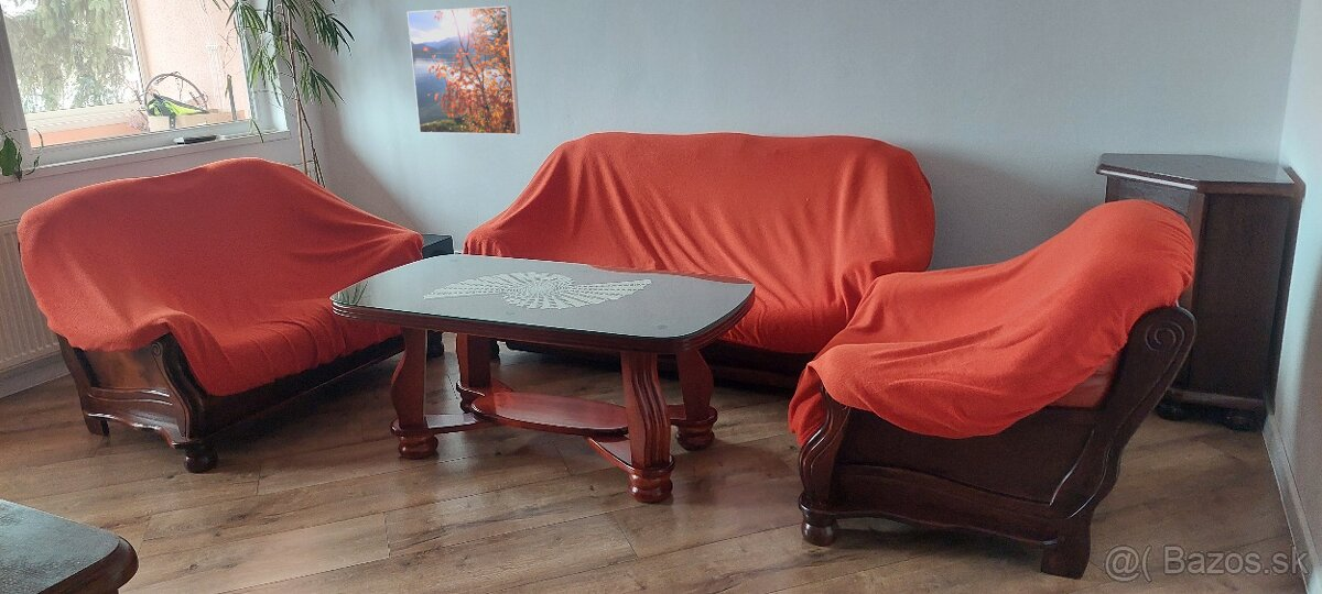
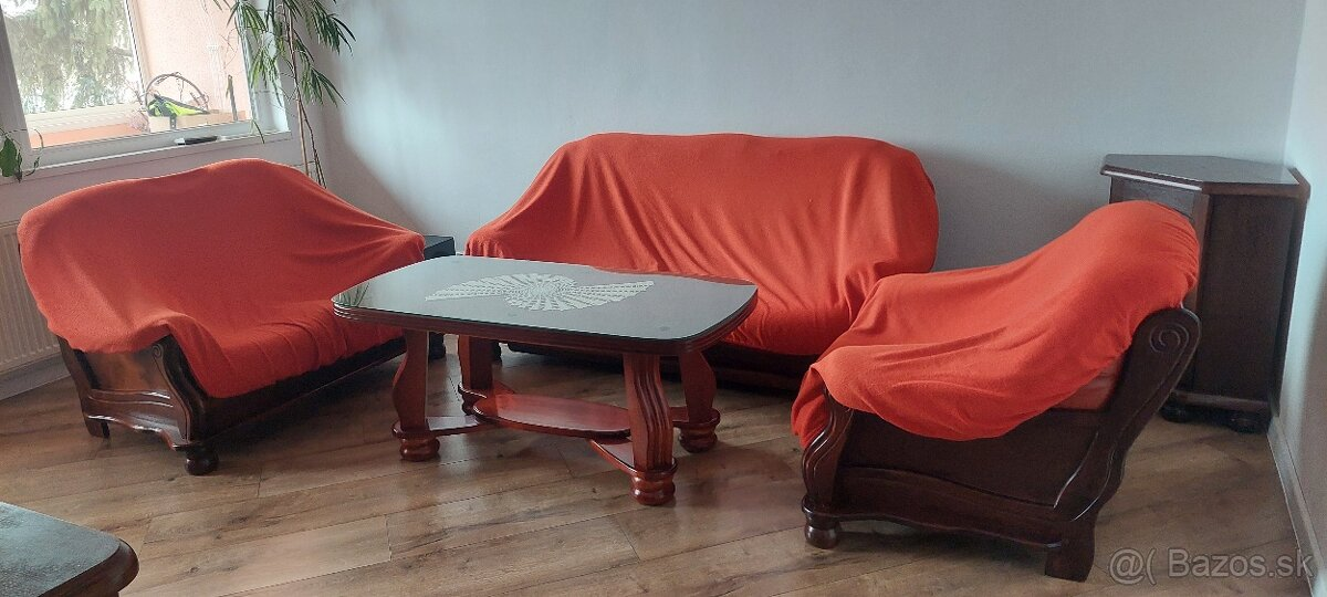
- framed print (463, 72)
